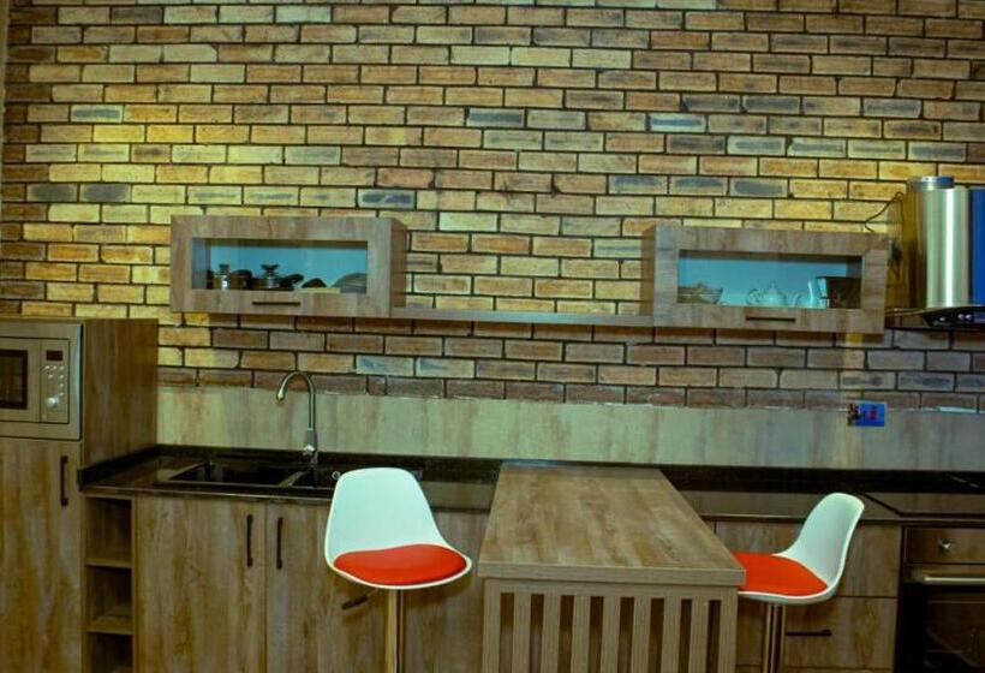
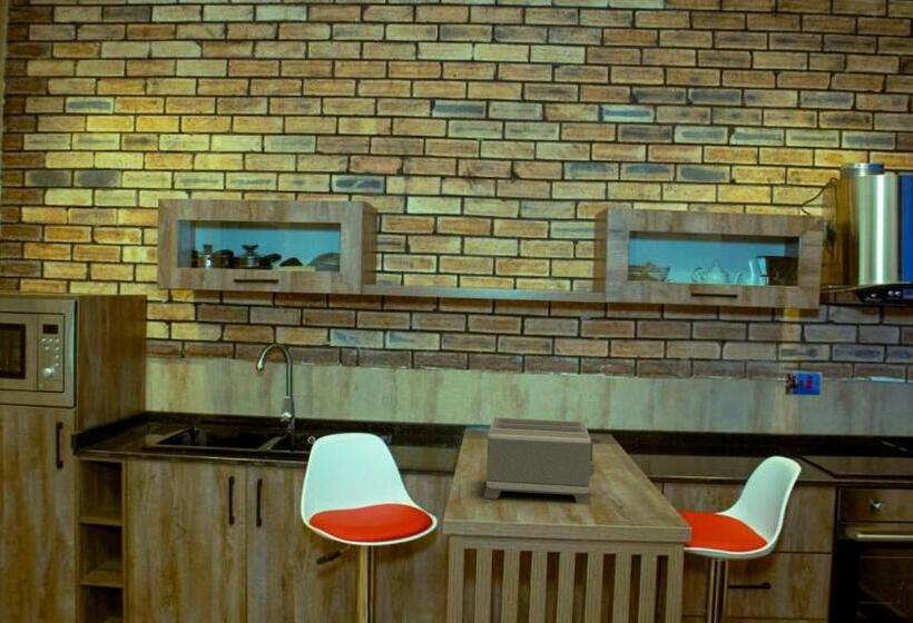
+ toaster (542, 458)
